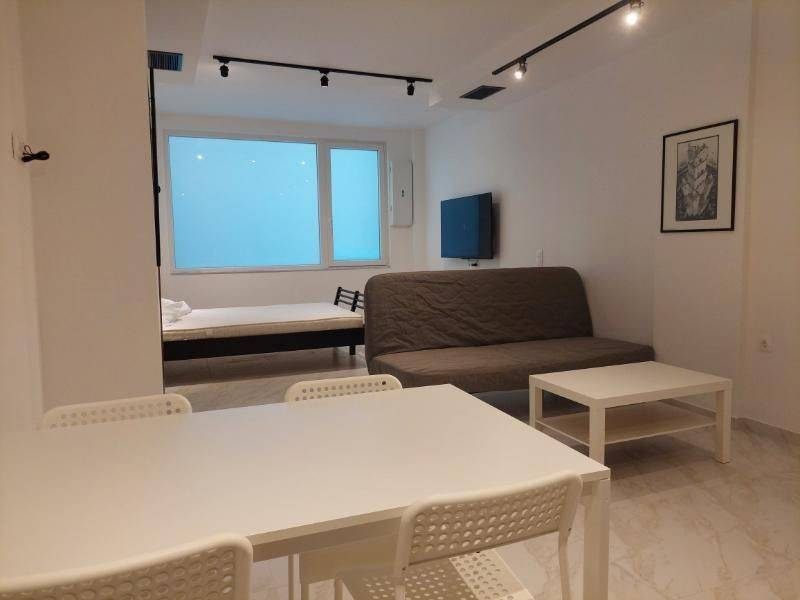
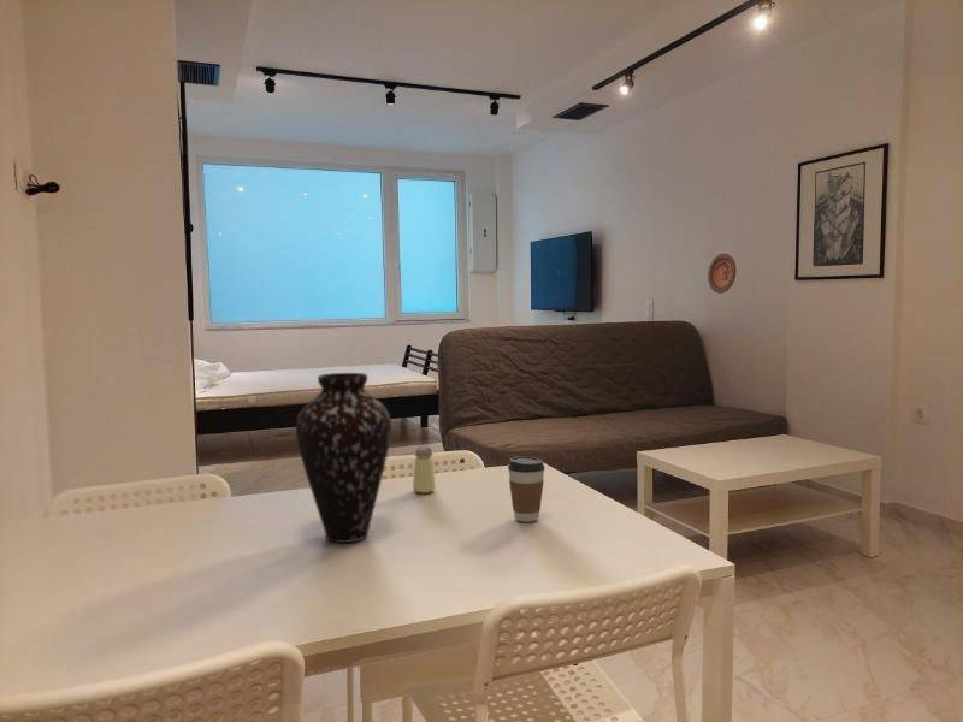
+ coffee cup (526, 489)
+ decorative plate (722, 273)
+ saltshaker (424, 468)
+ vase (344, 456)
